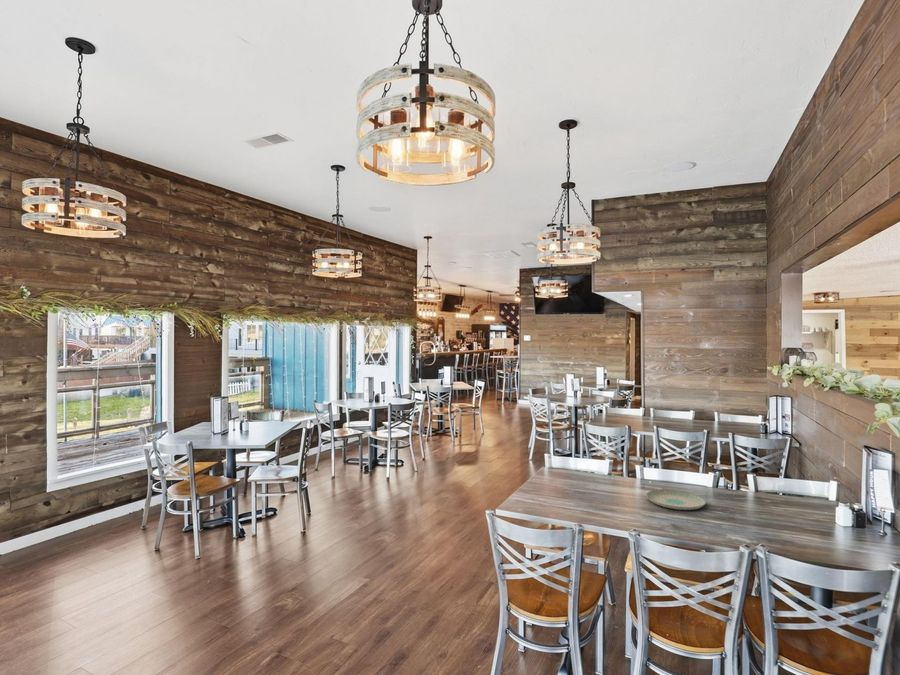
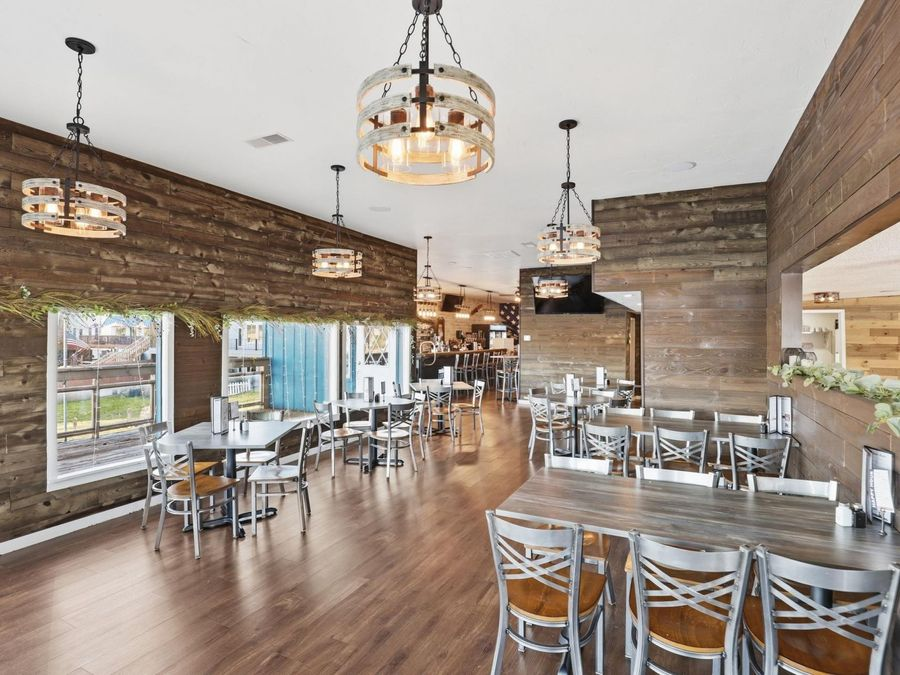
- plate (675, 500)
